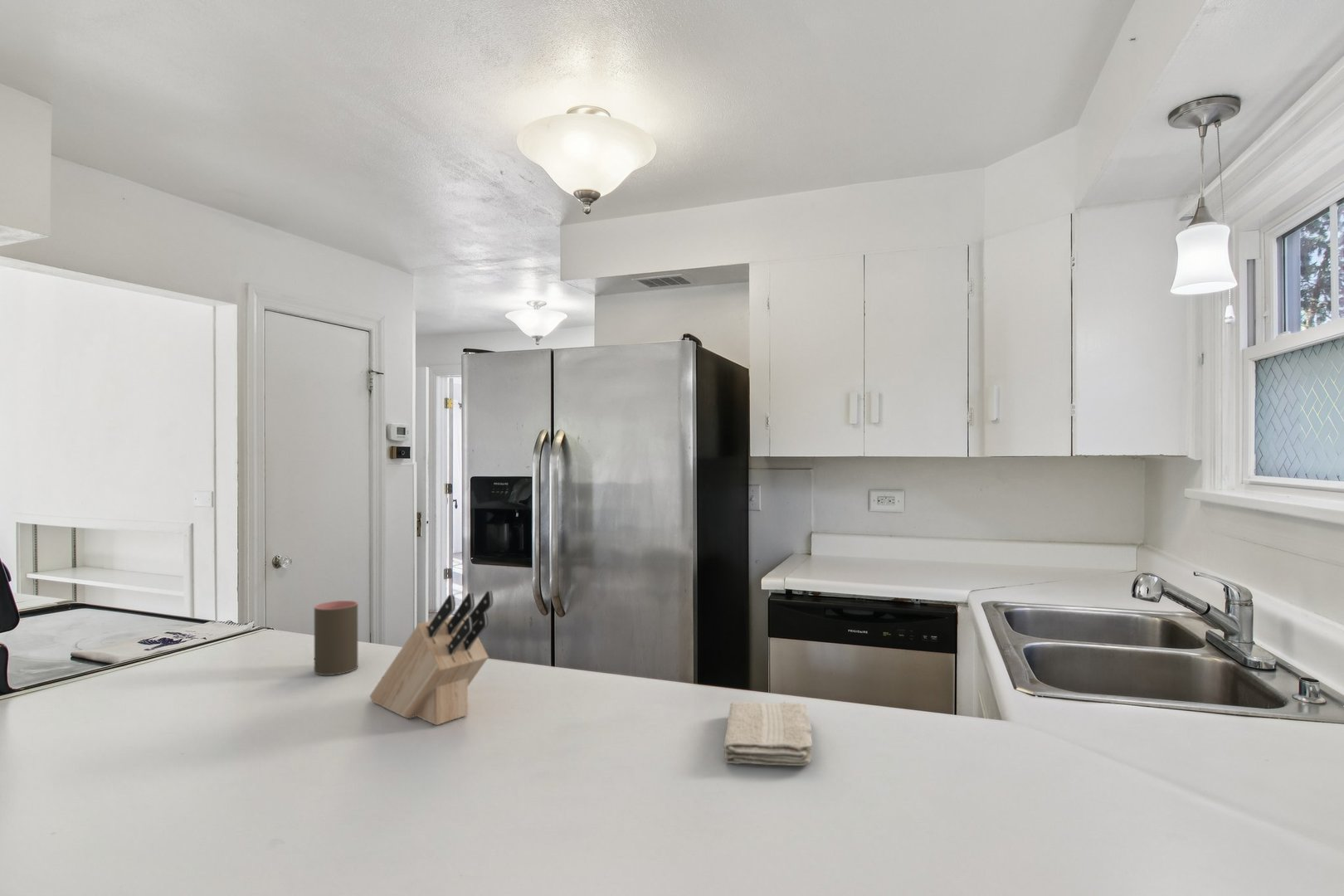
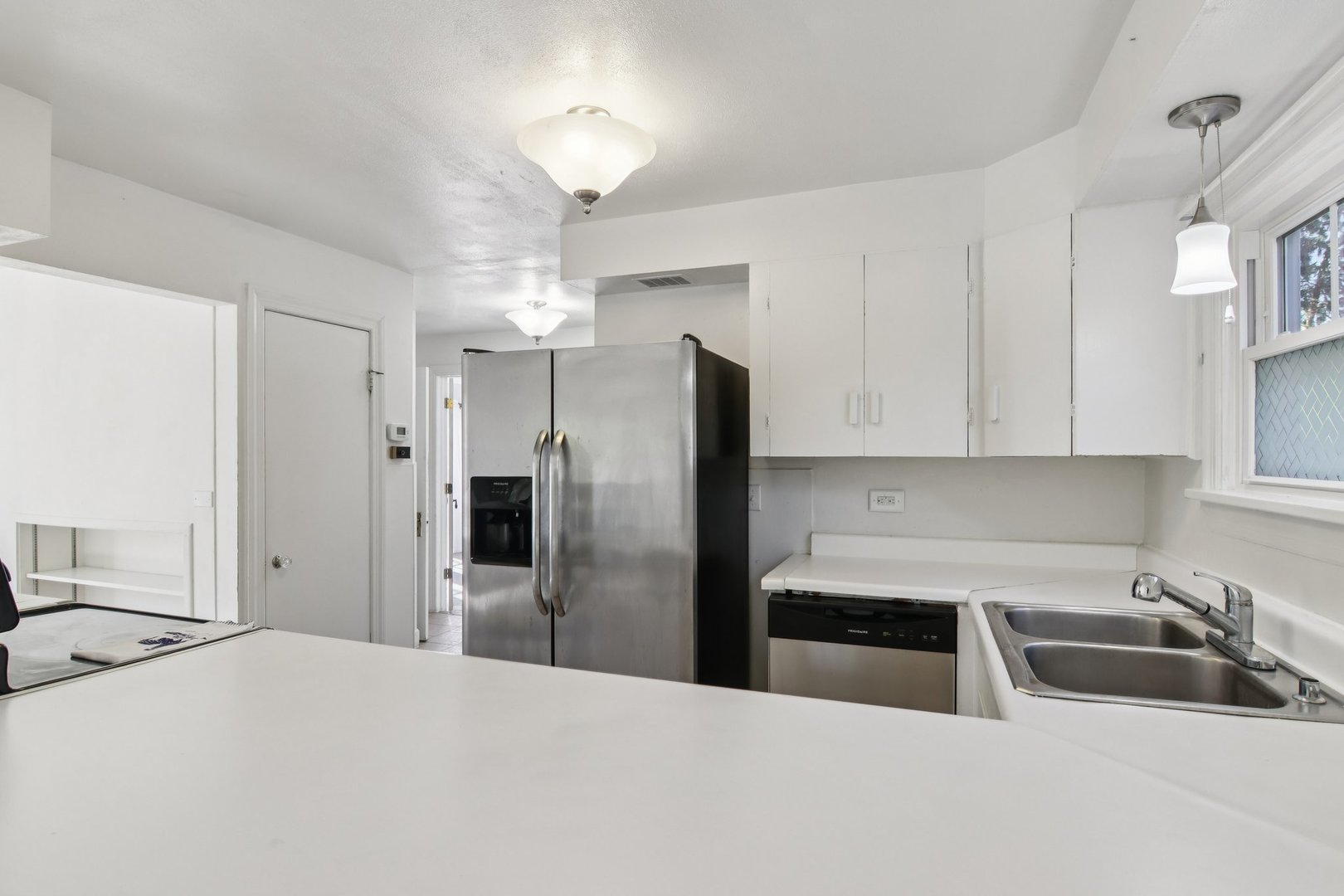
- washcloth (767, 728)
- knife block (433, 647)
- cup (336, 636)
